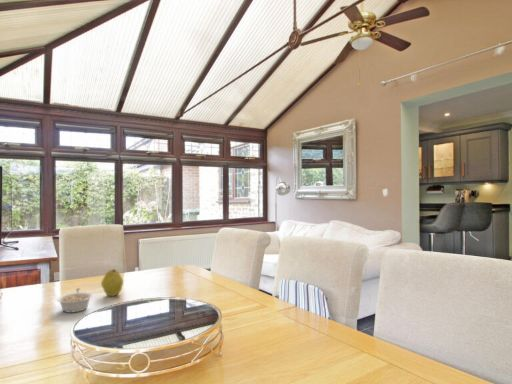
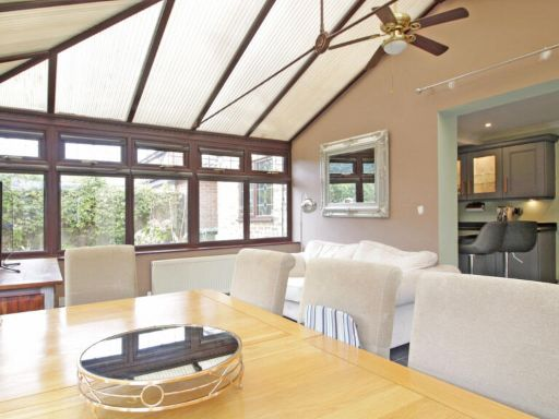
- legume (74, 301)
- fruit (112, 282)
